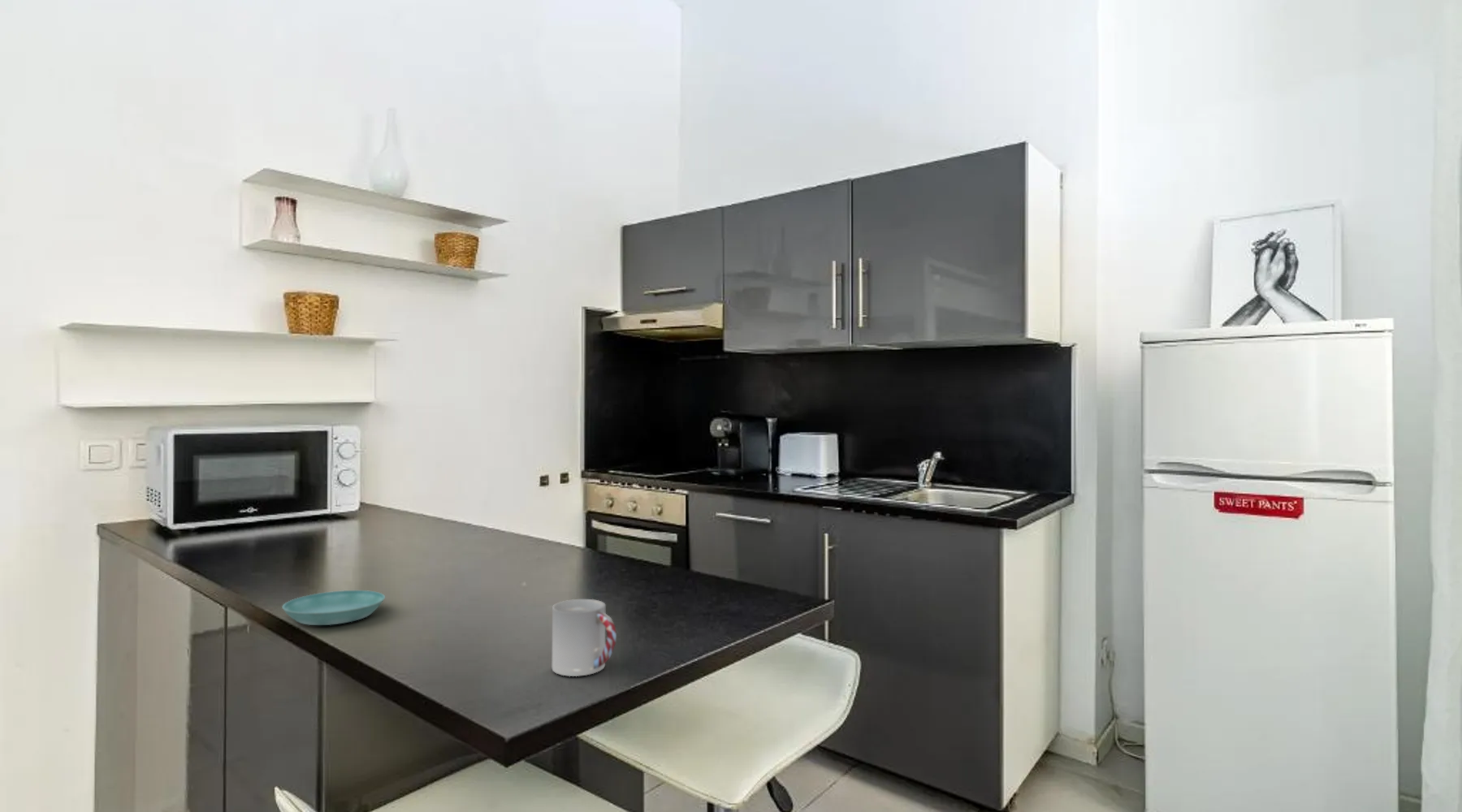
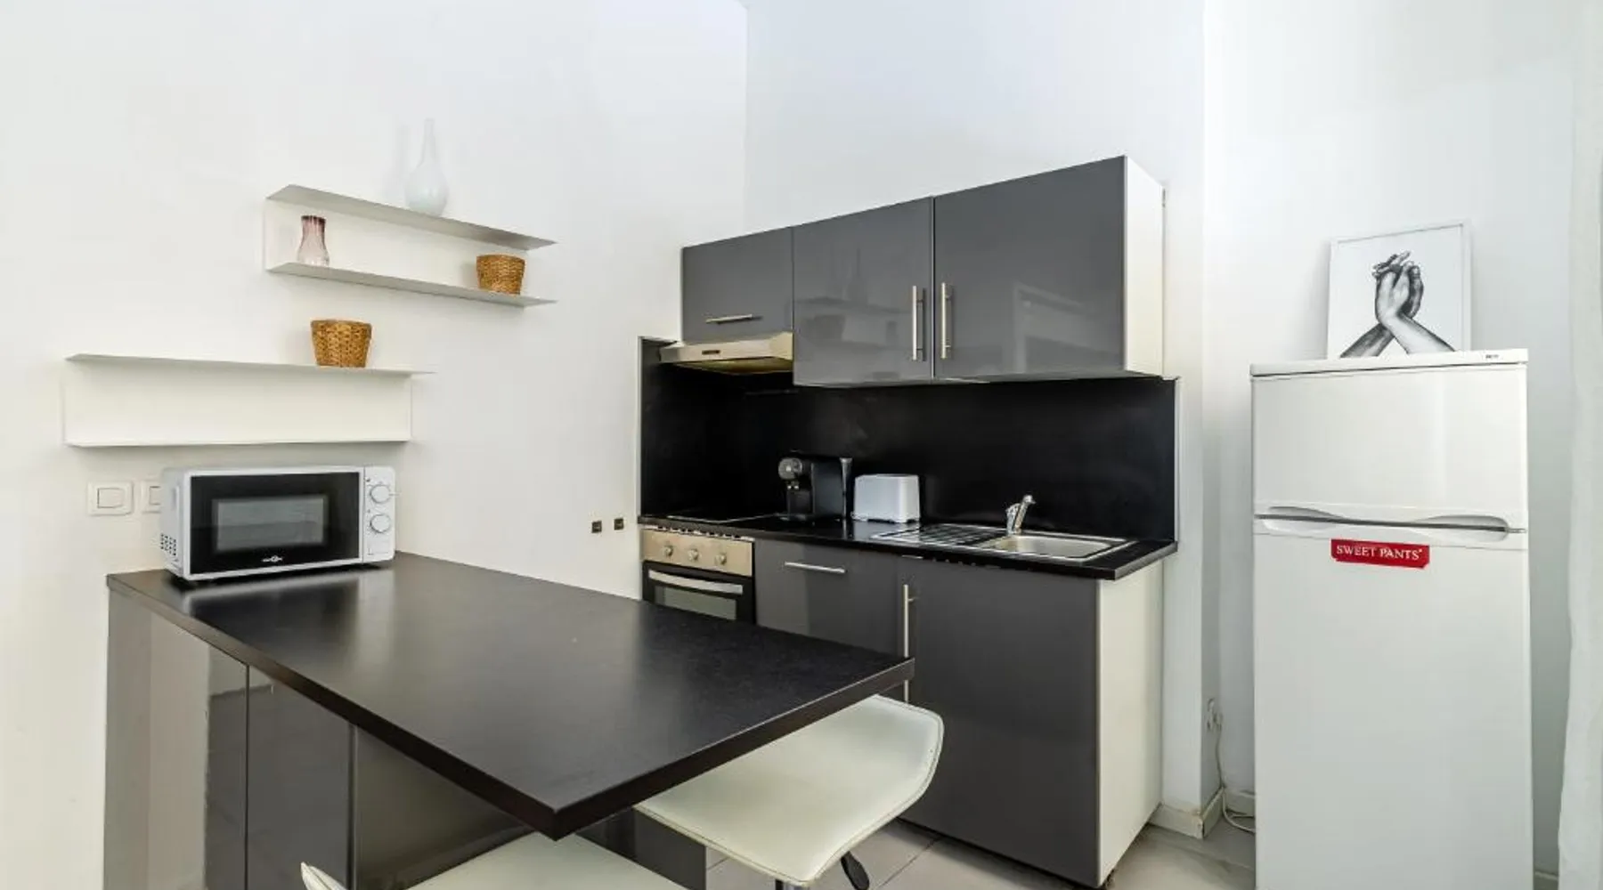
- saucer (335, 608)
- cup (586, 638)
